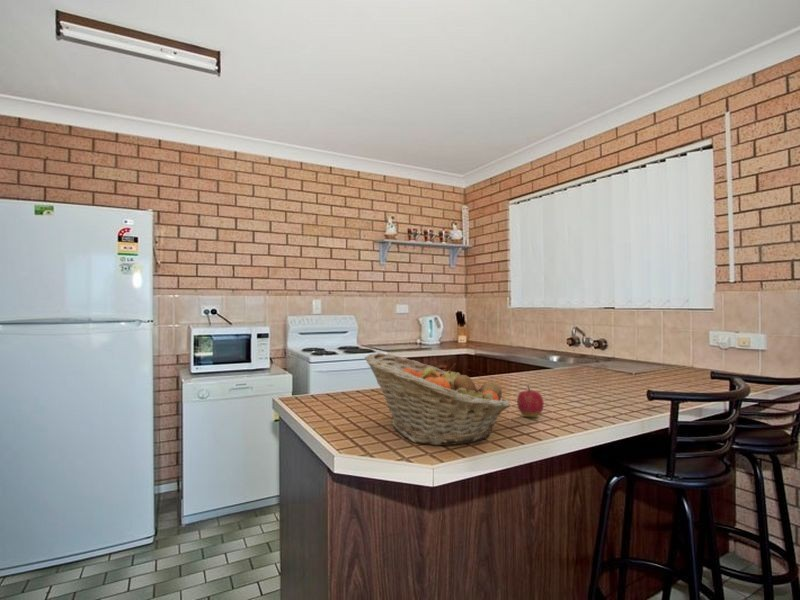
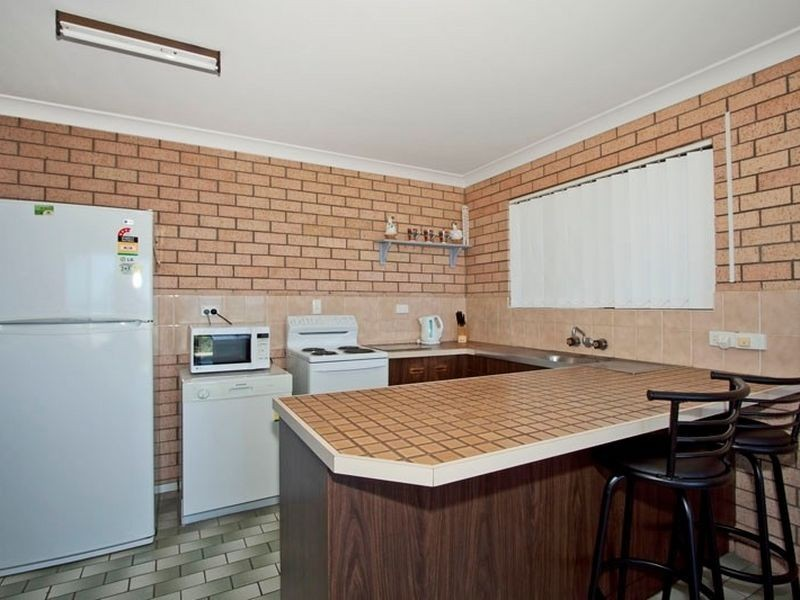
- fruit basket (434, 390)
- apple (530, 400)
